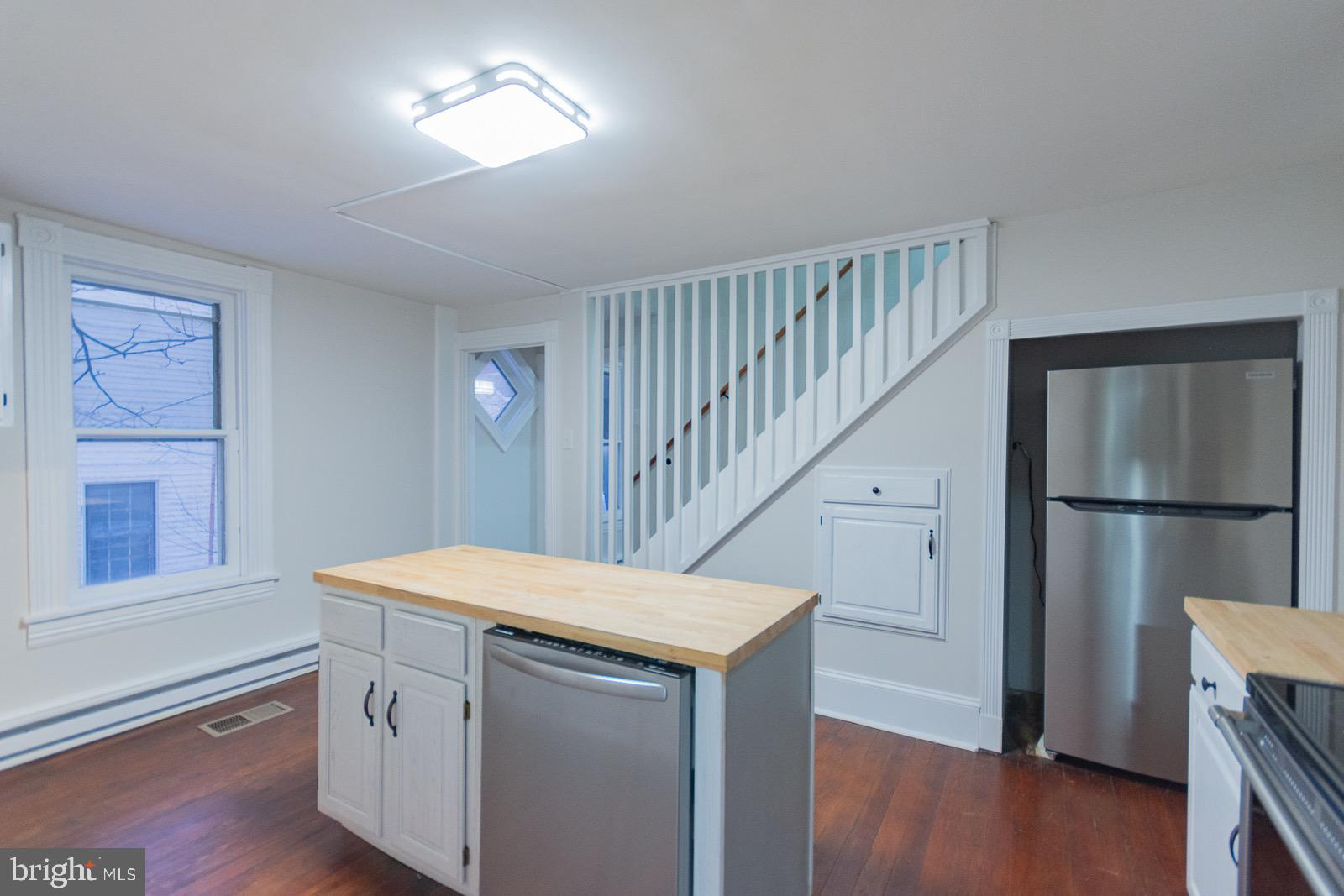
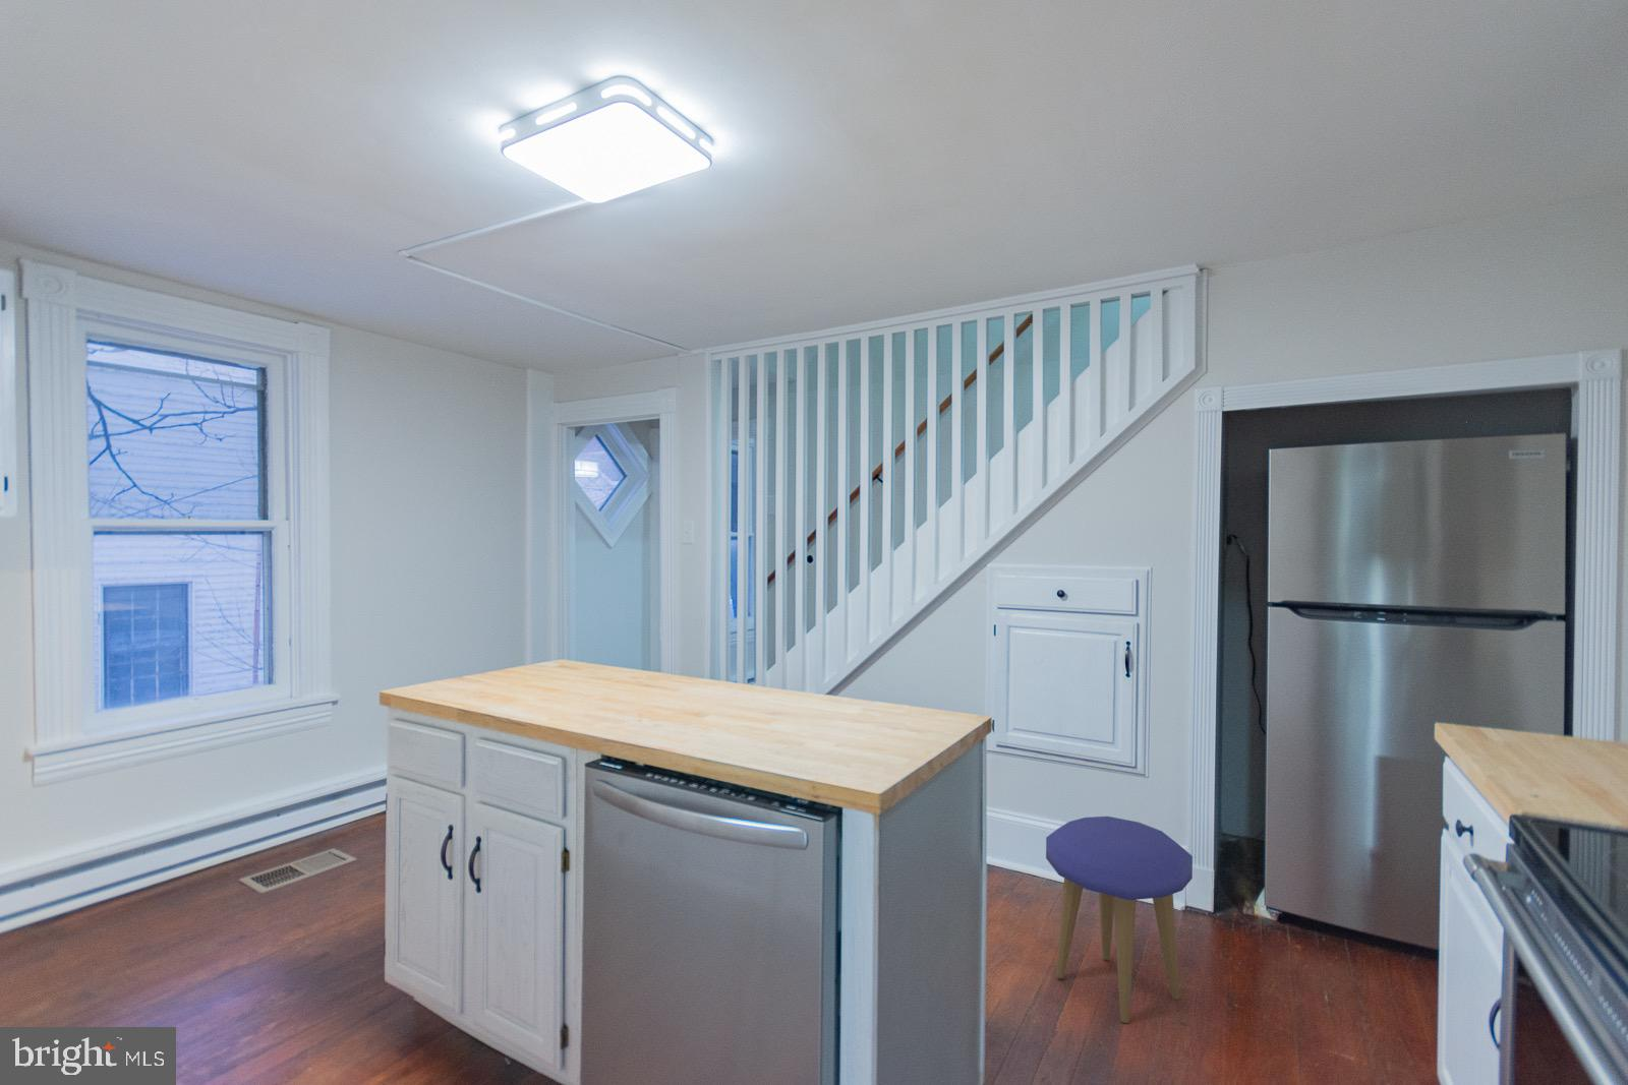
+ stool (1116, 911)
